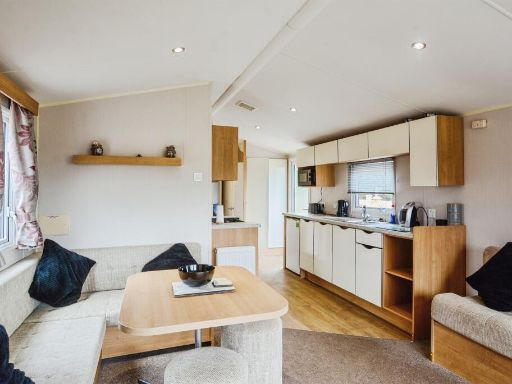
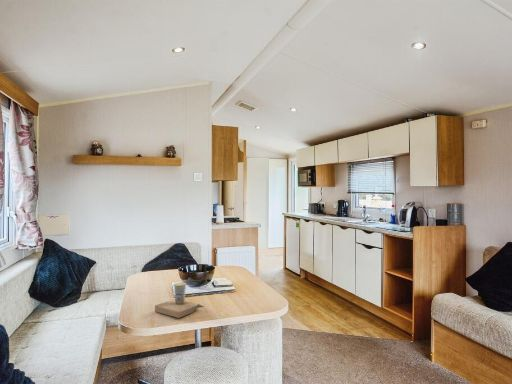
+ cup (180, 296)
